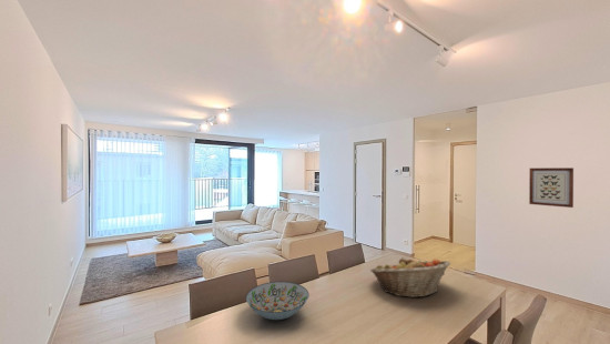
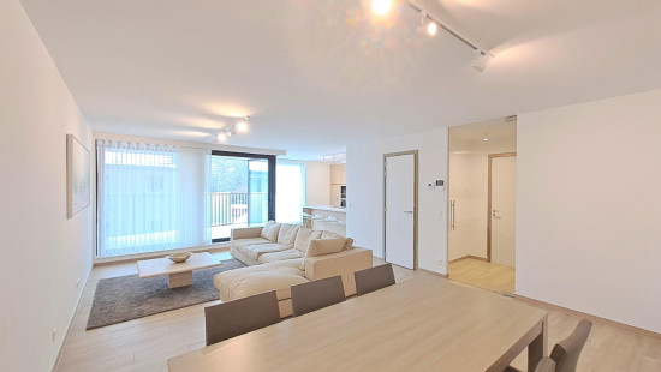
- decorative bowl (277, 304)
- wall art (550, 186)
- fruit basket (409, 272)
